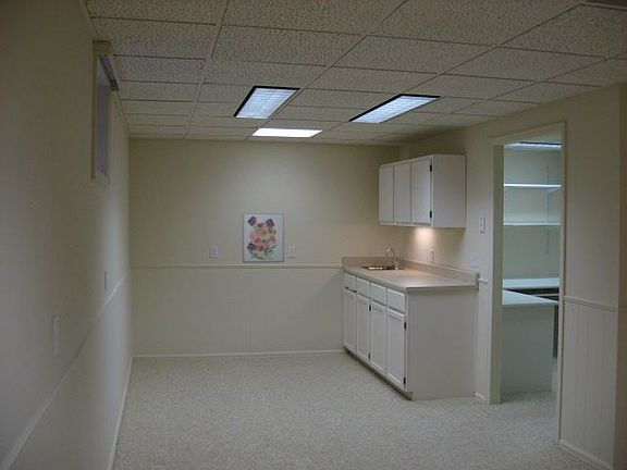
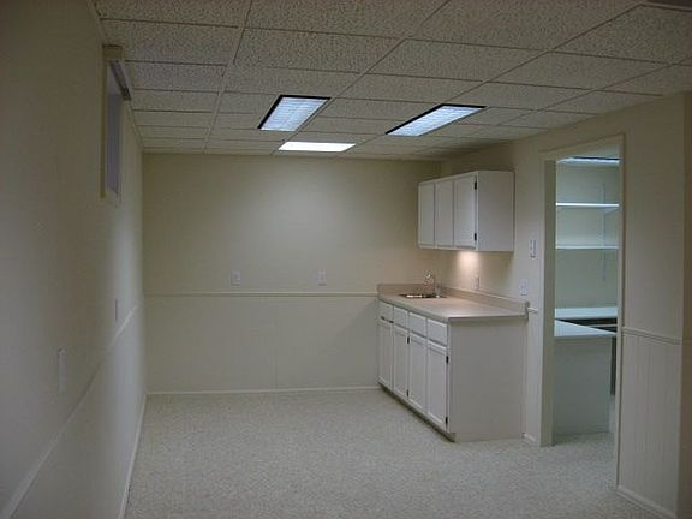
- wall art (263, 237)
